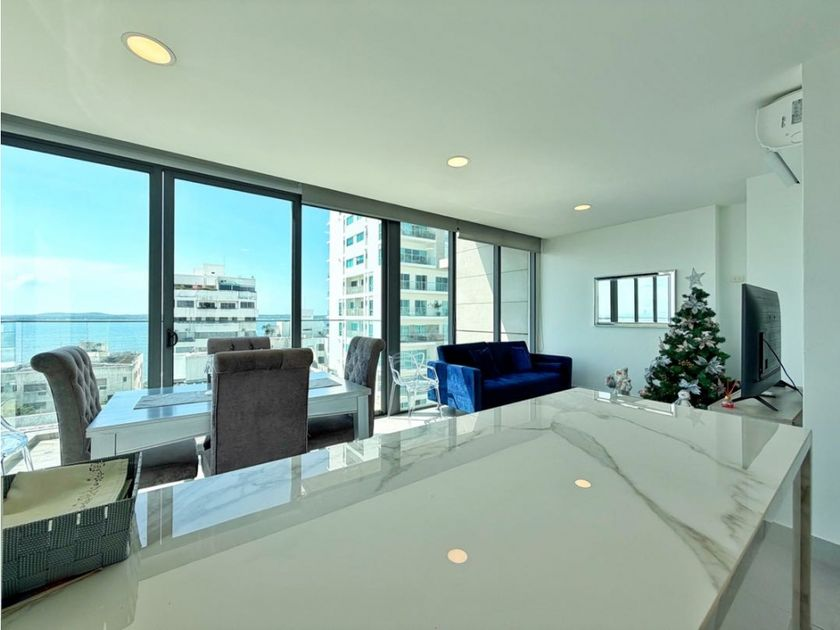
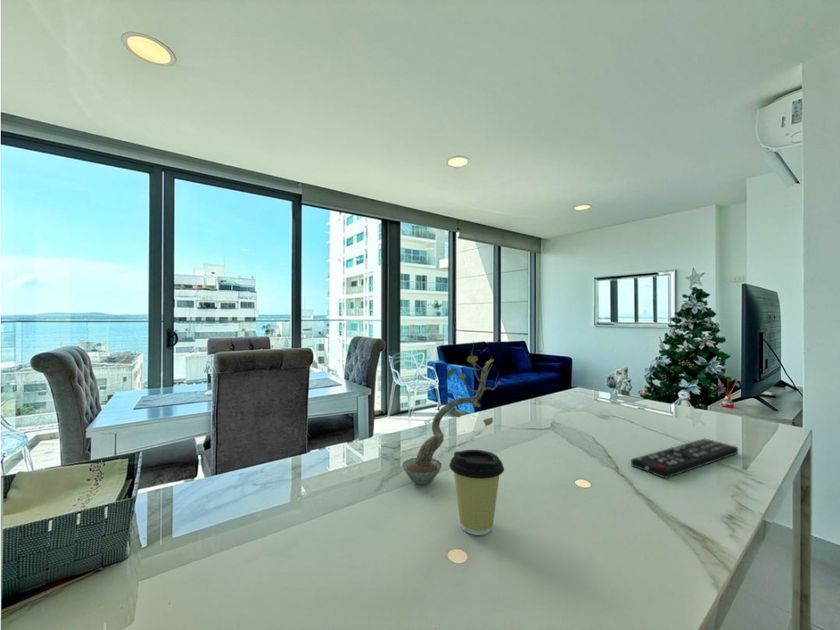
+ plant (465, 402)
+ coffee cup (476, 490)
+ remote control (686, 455)
